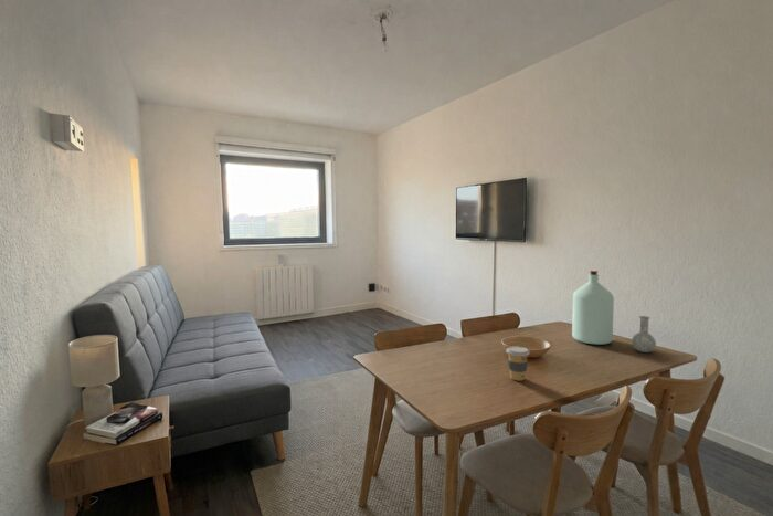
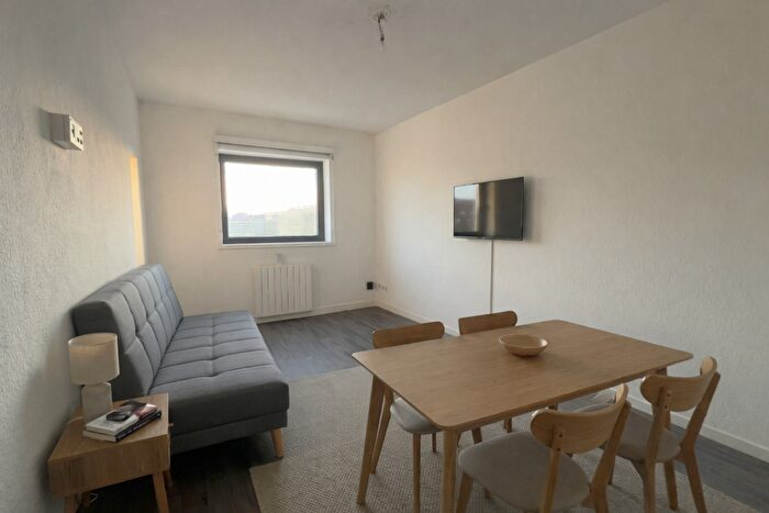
- coffee cup (517, 364)
- bottle (612, 308)
